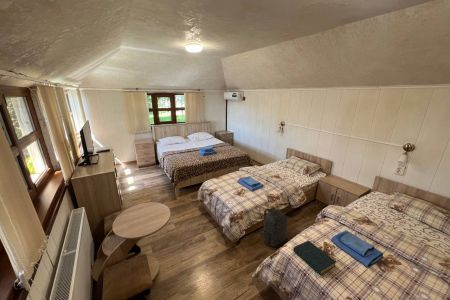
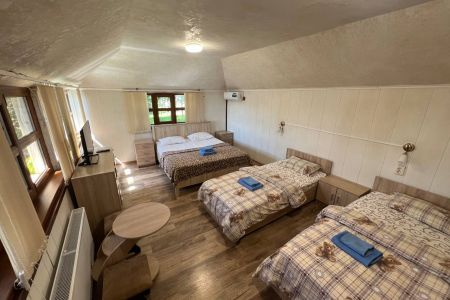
- backpack (272, 223)
- hardback book (313, 256)
